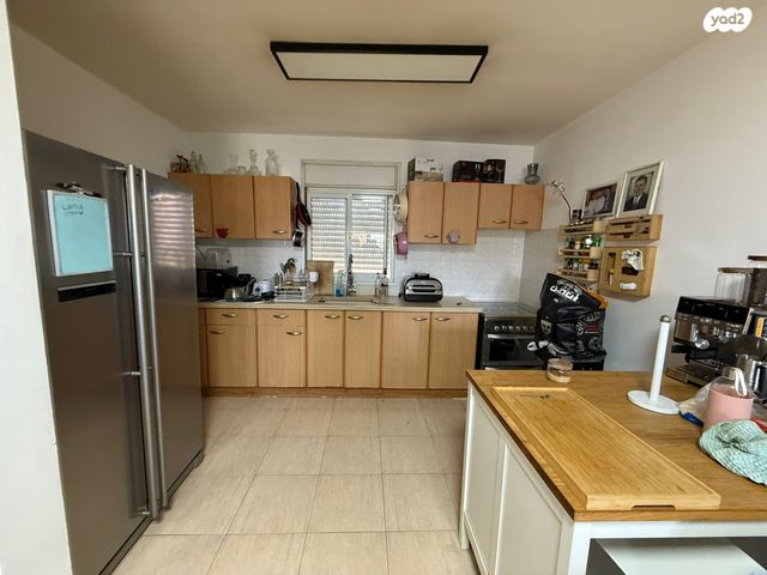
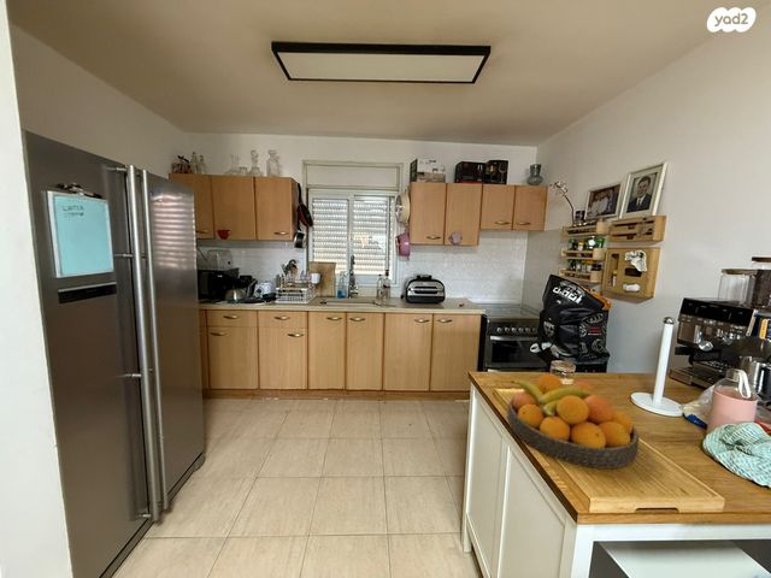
+ fruit bowl (569, 408)
